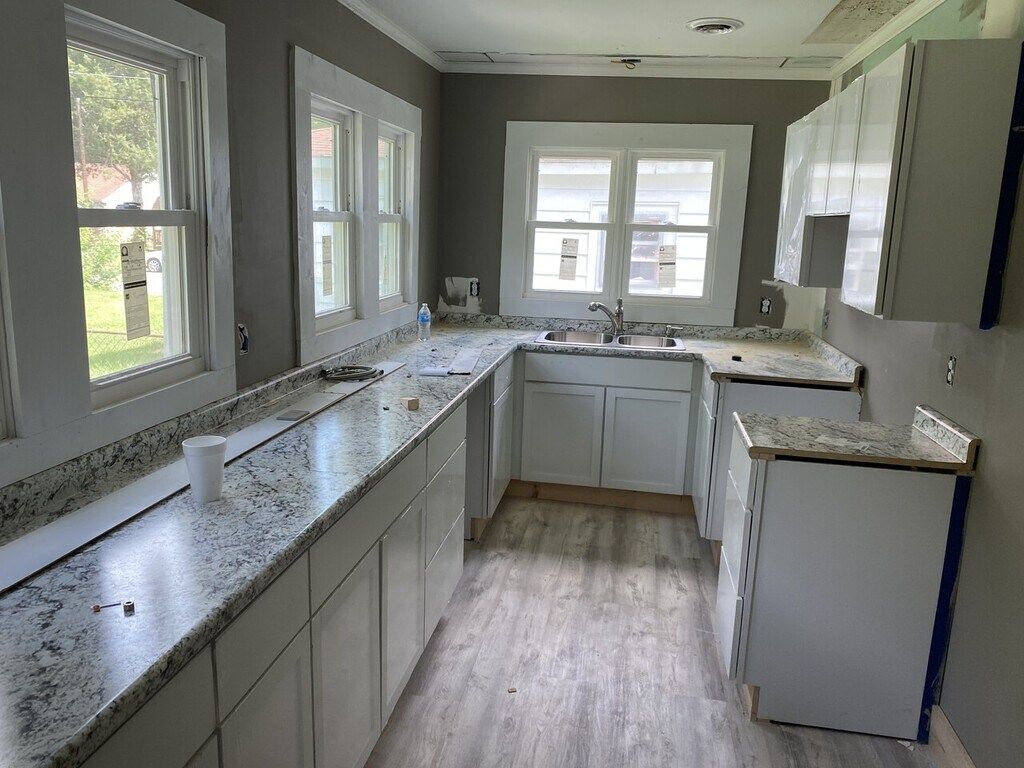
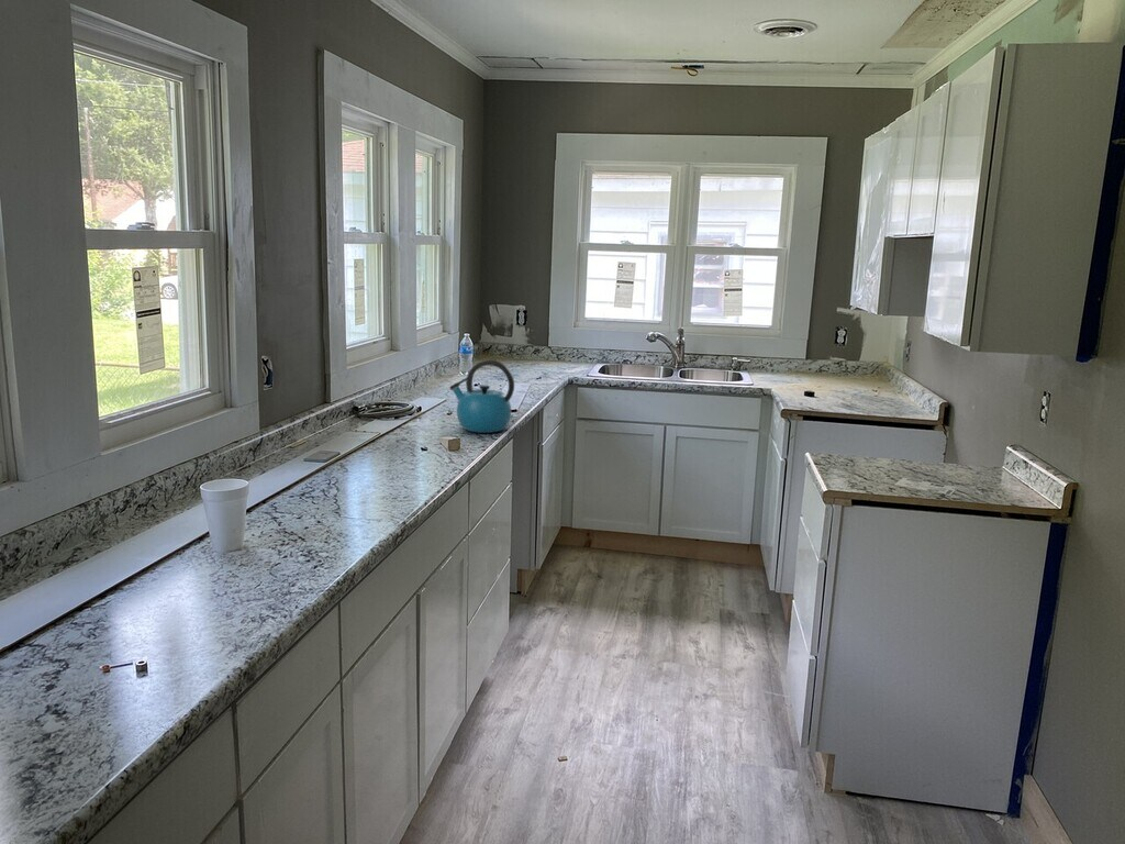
+ kettle (481, 395)
